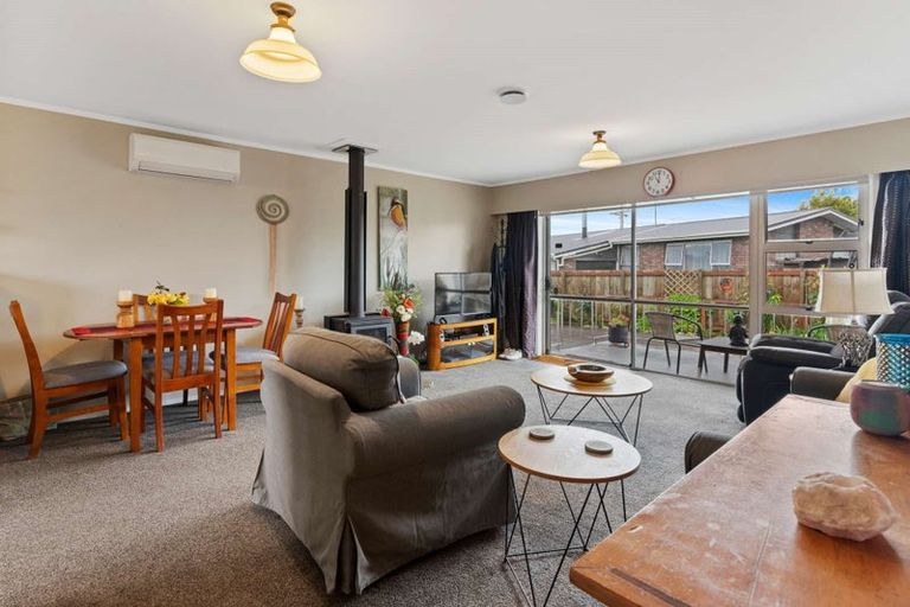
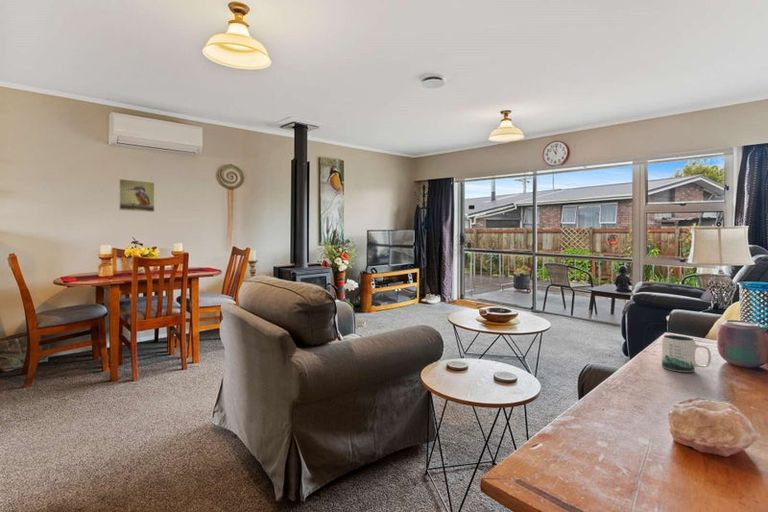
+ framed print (137, 196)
+ mug (685, 354)
